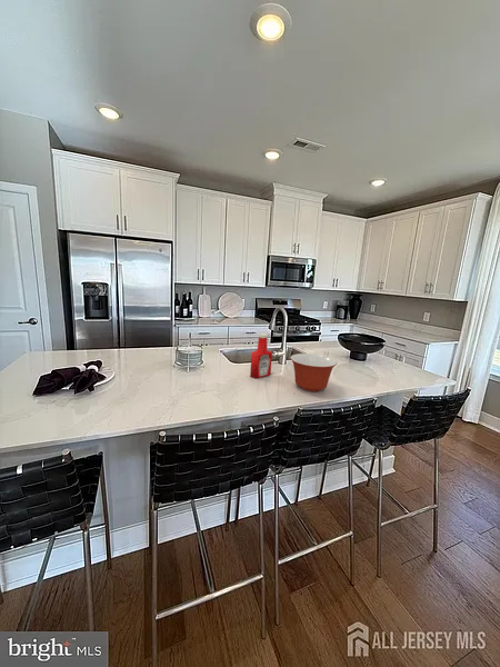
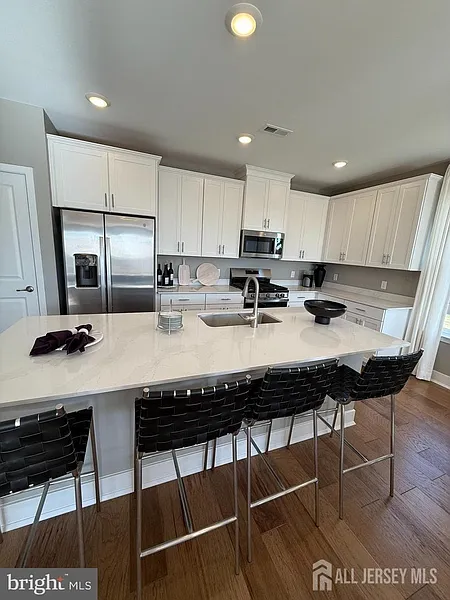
- mixing bowl (311, 374)
- soap bottle (261, 355)
